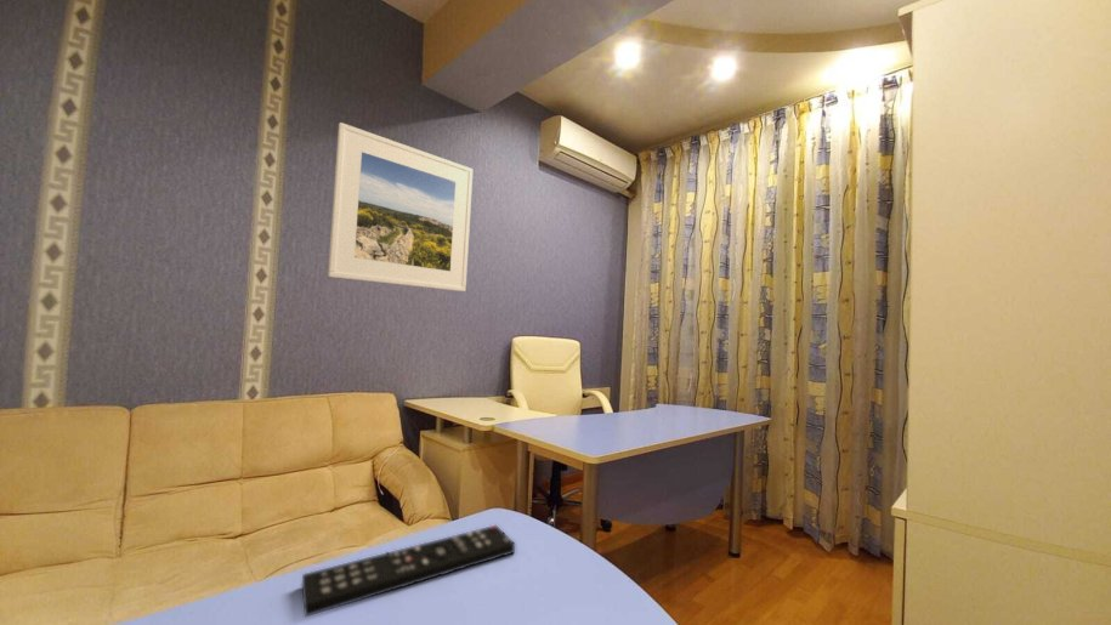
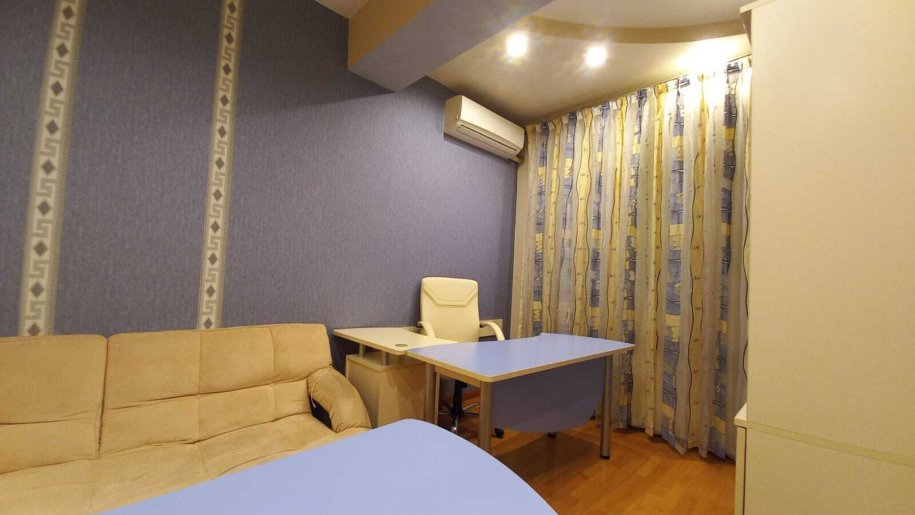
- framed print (408, 216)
- remote control (418, 561)
